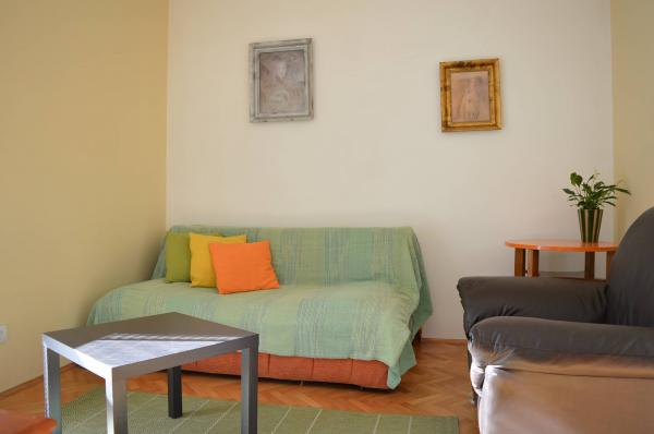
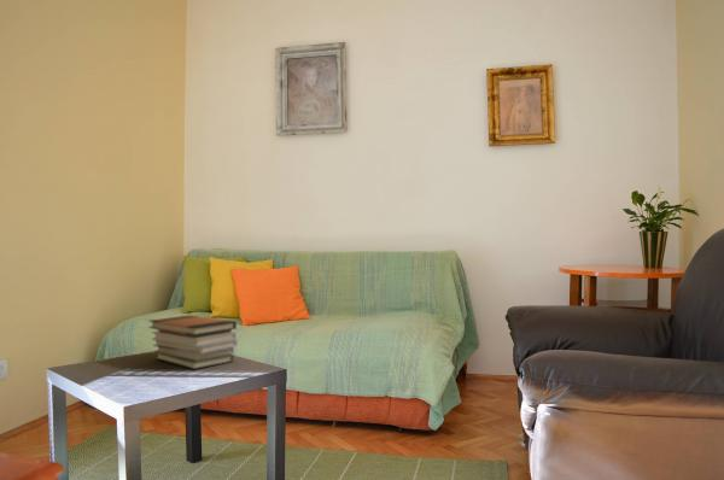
+ book stack (193, 340)
